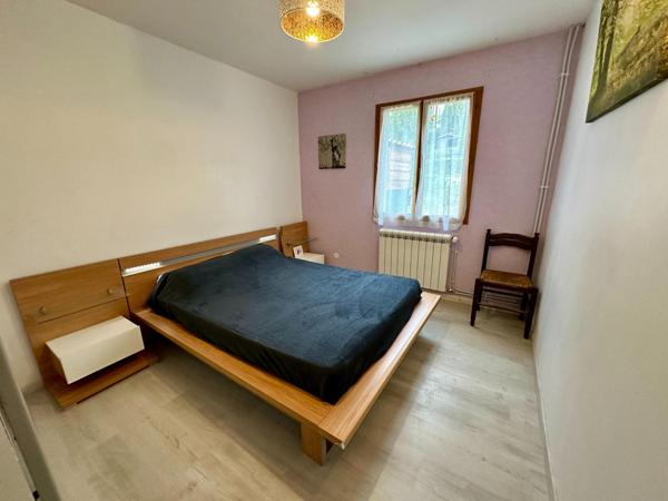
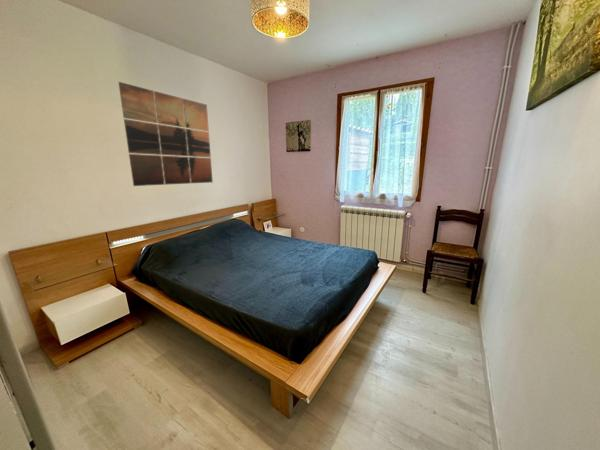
+ wall art (173, 141)
